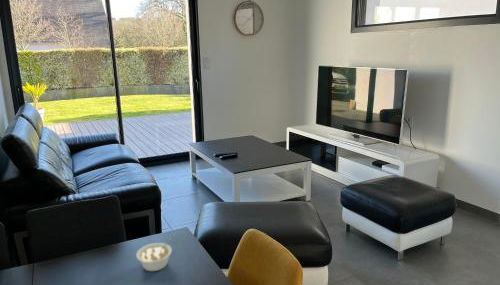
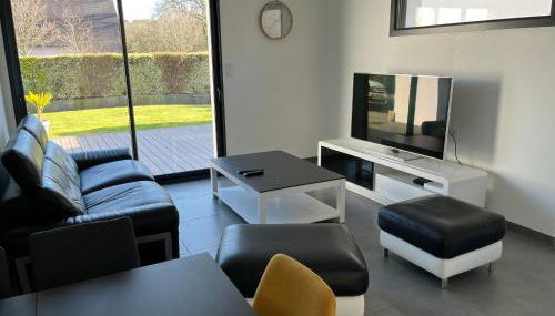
- legume (154, 256)
